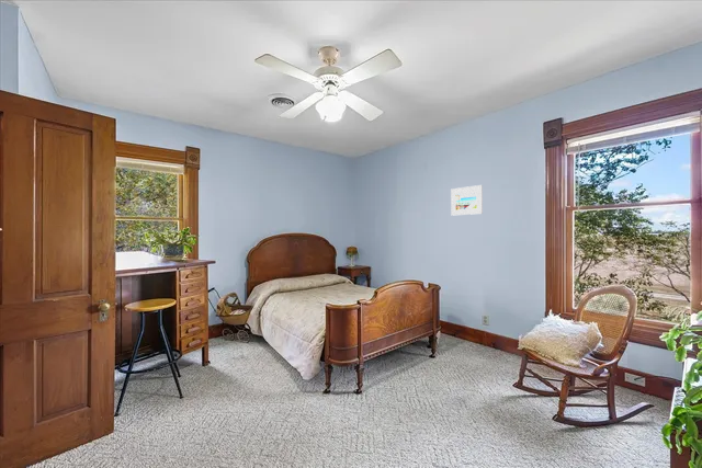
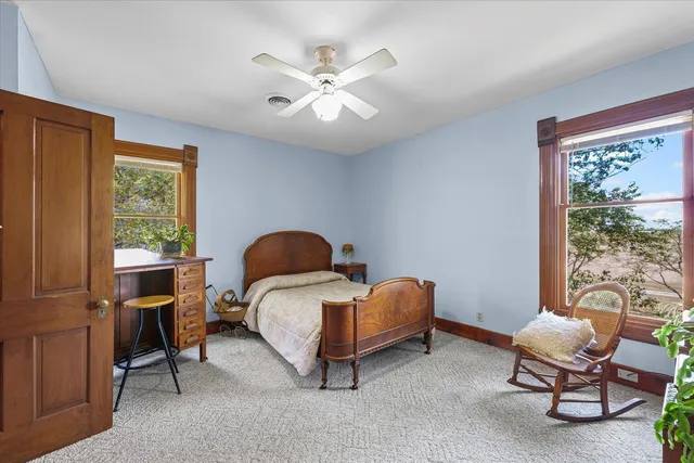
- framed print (465, 201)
